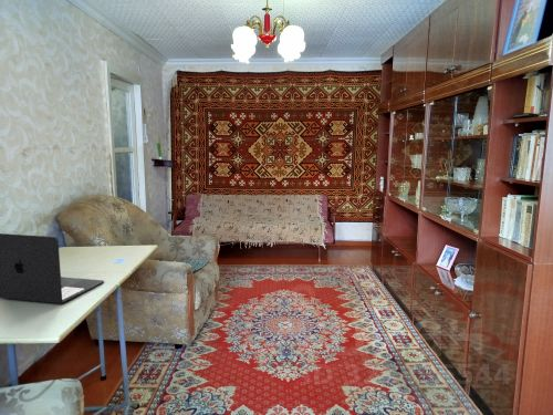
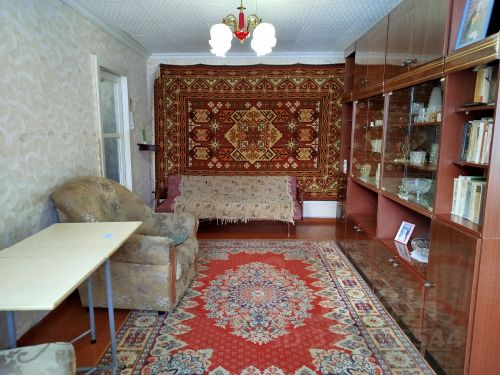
- laptop (45, 259)
